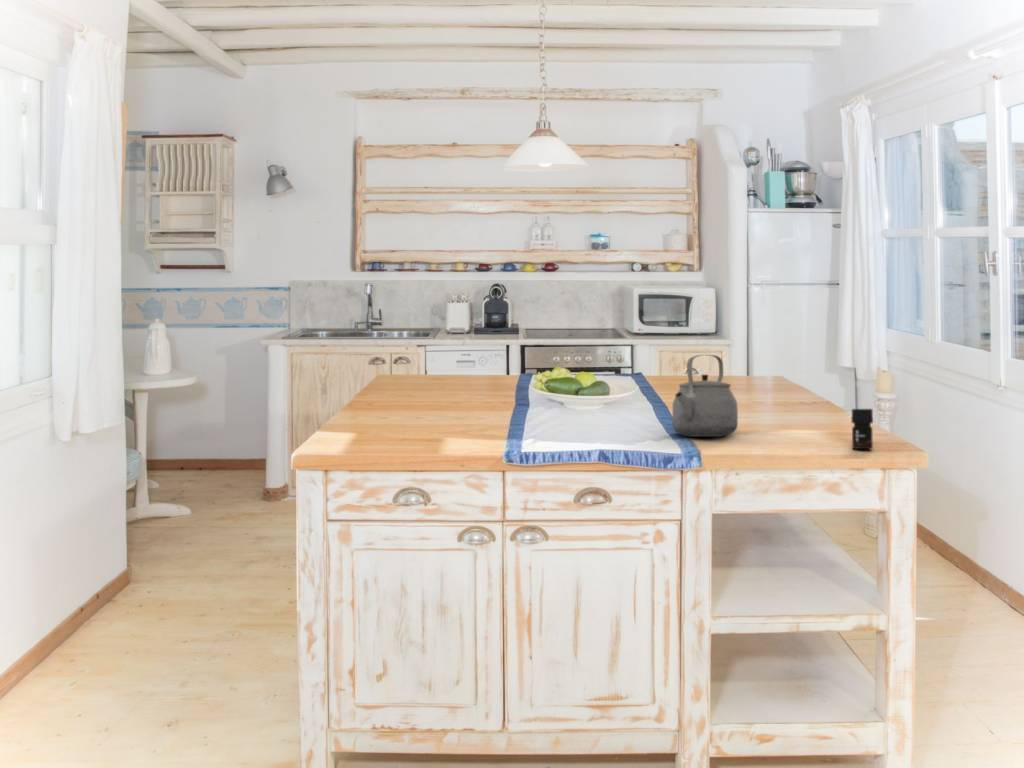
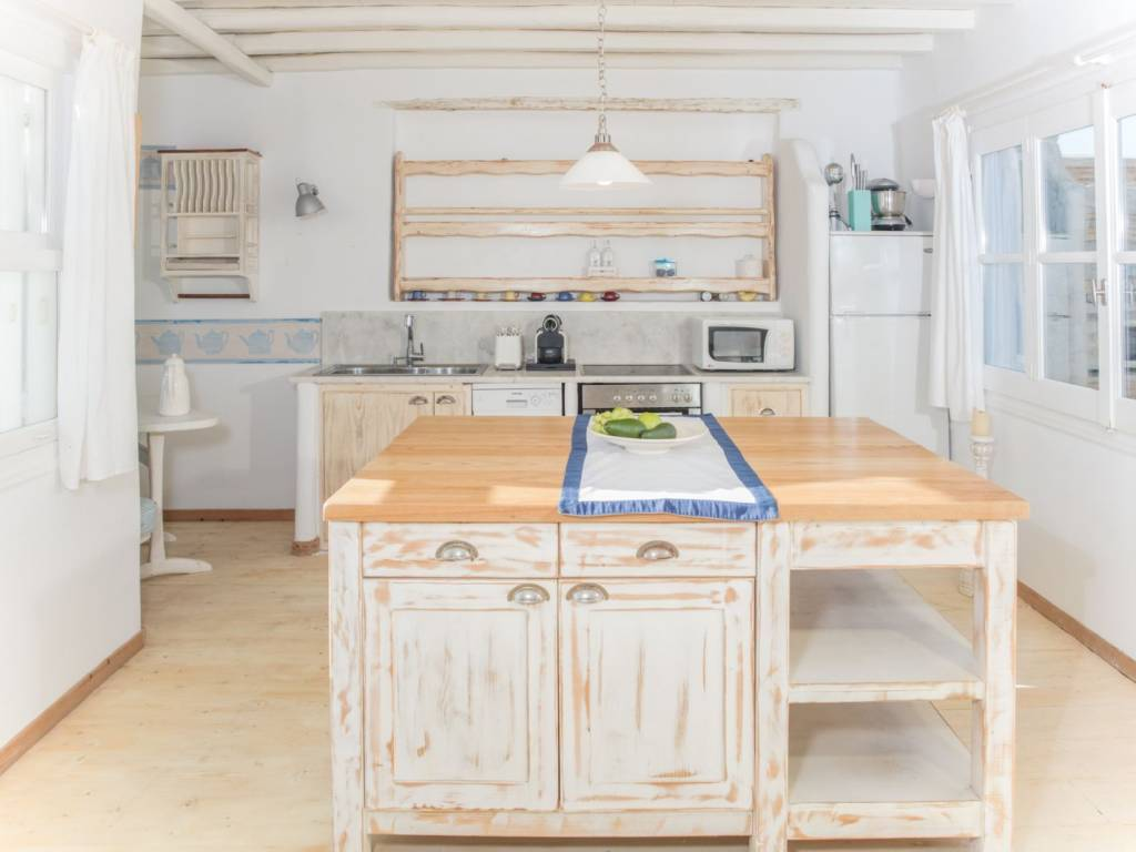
- jar (862, 428)
- tea kettle (700, 395)
